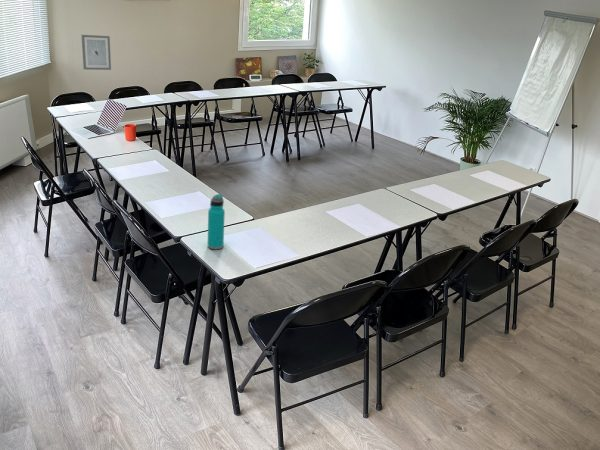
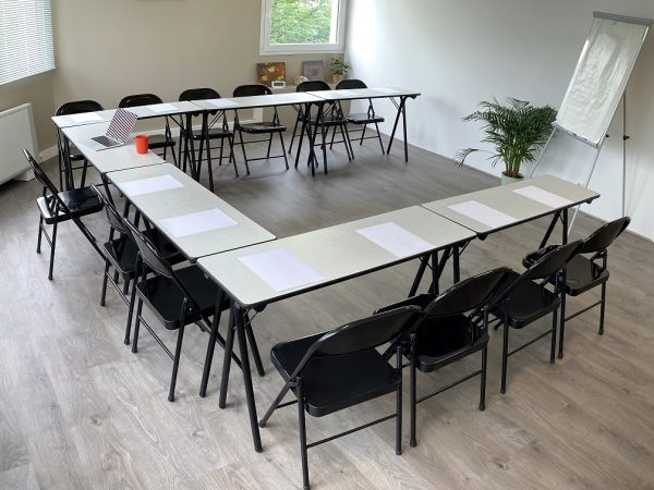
- wall art (96, 52)
- water bottle (216, 221)
